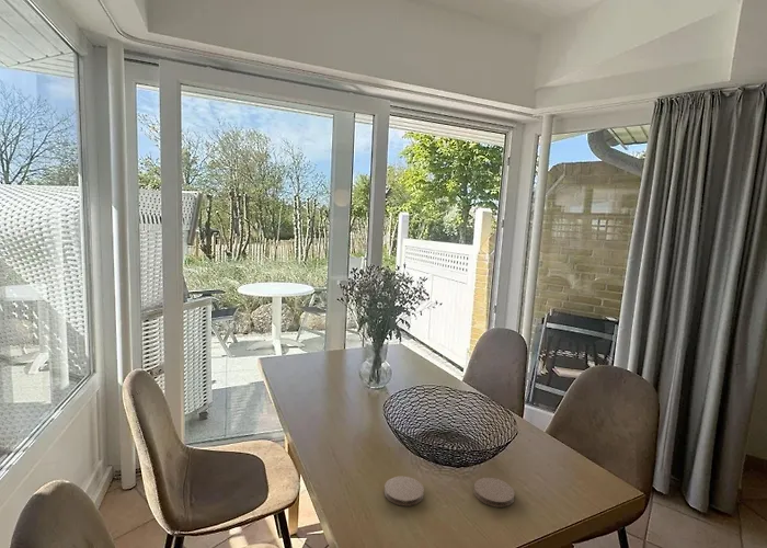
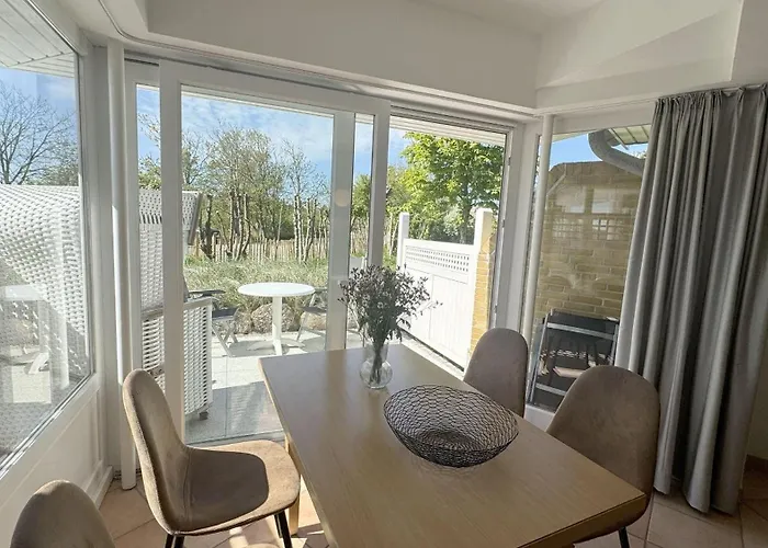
- coaster (403, 490)
- coaster (493, 491)
